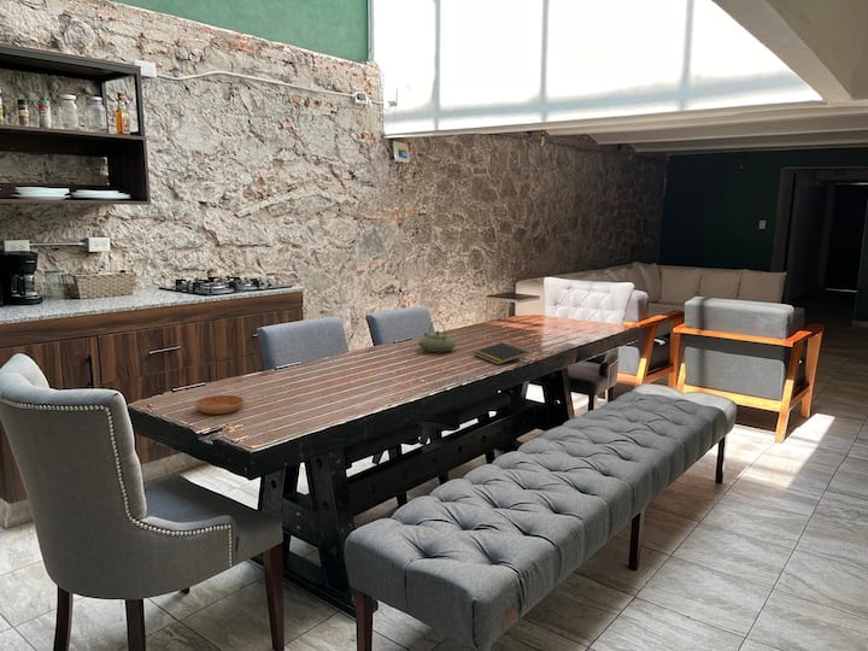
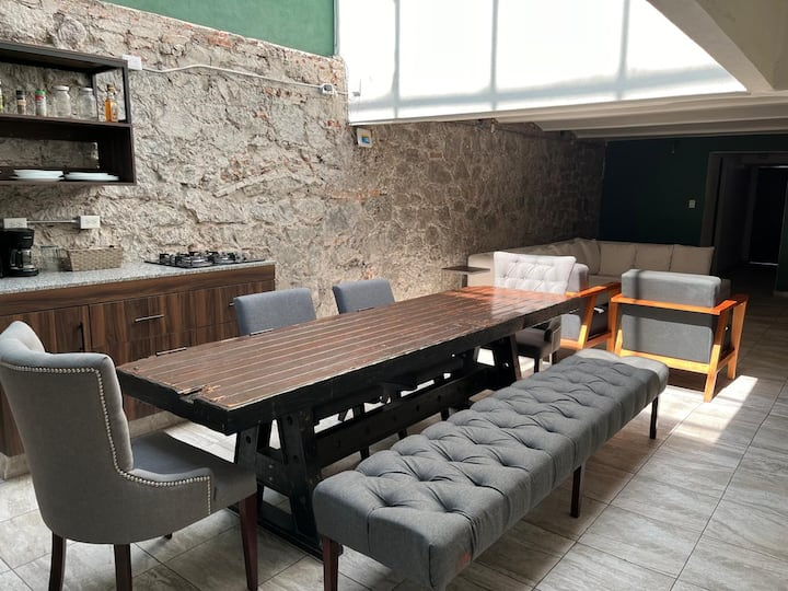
- teapot (435, 334)
- notepad (499, 353)
- saucer (219, 405)
